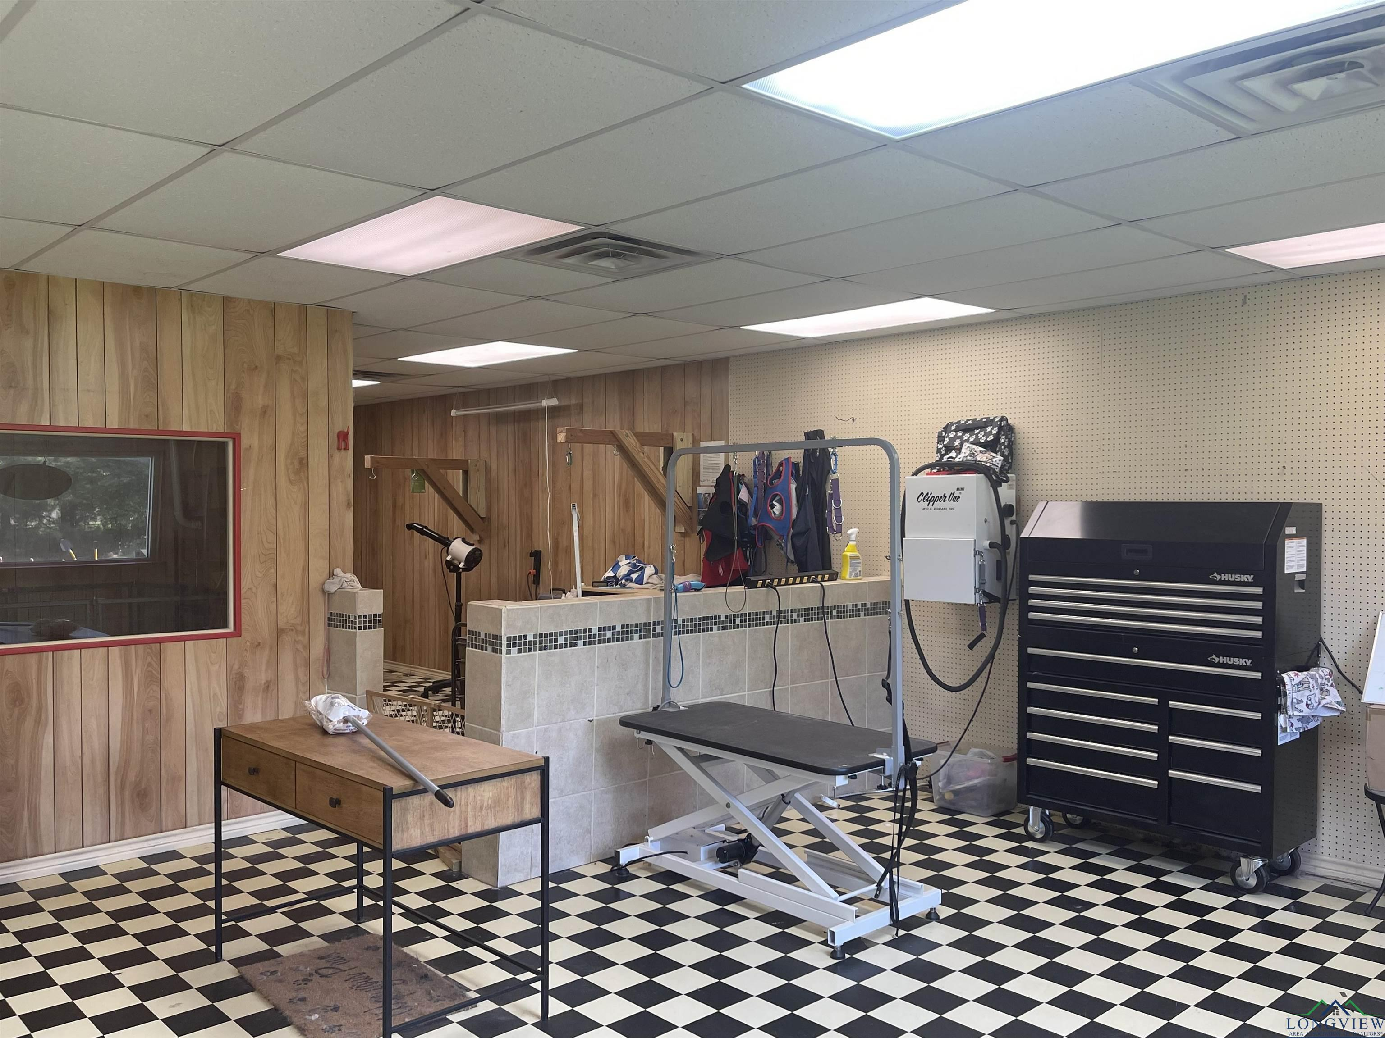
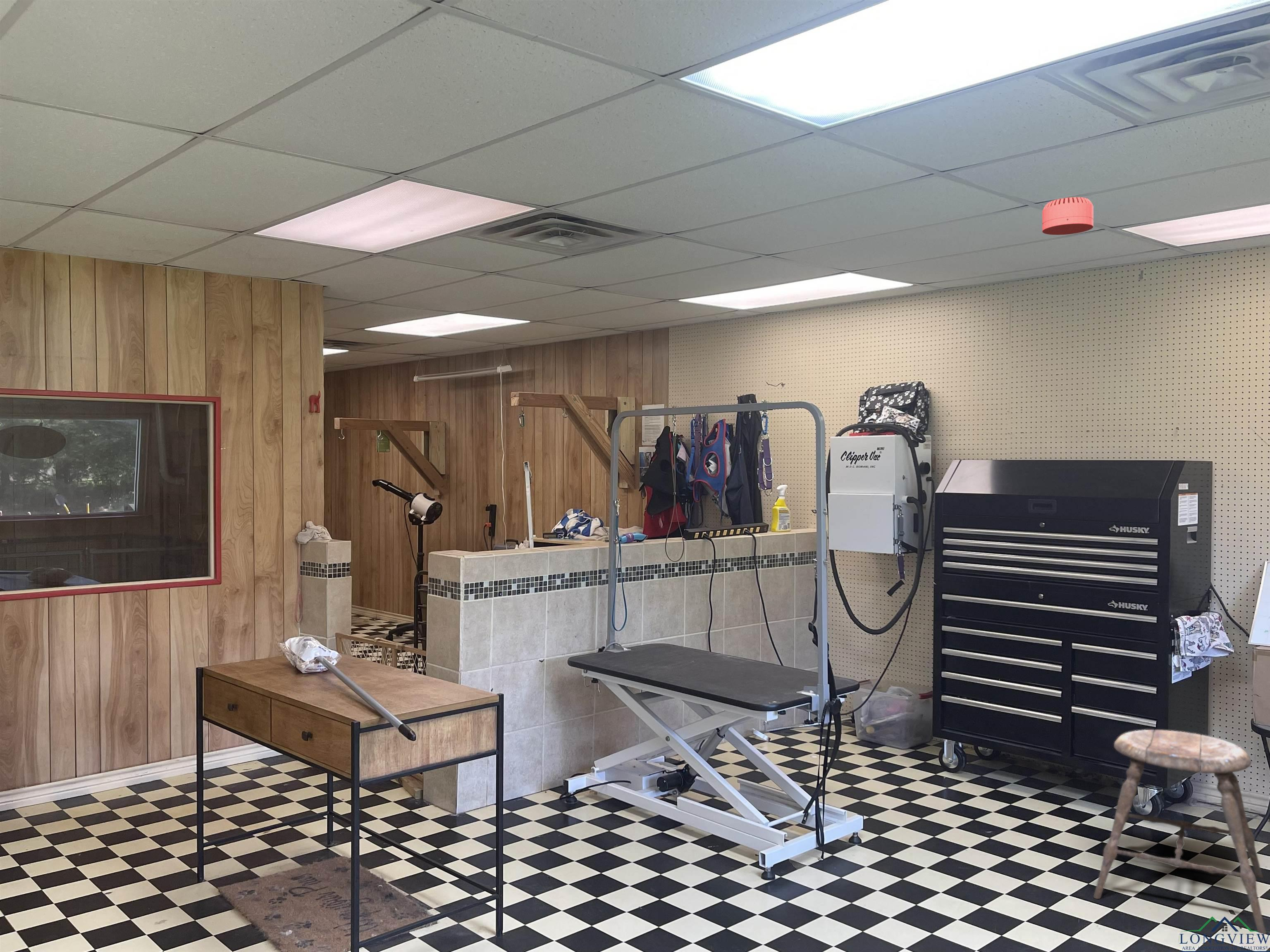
+ stool (1180, 821)
+ smoke detector (1067, 215)
